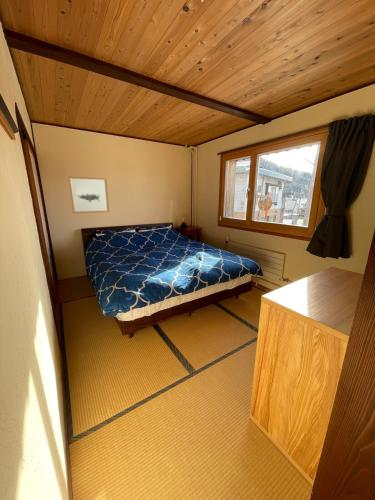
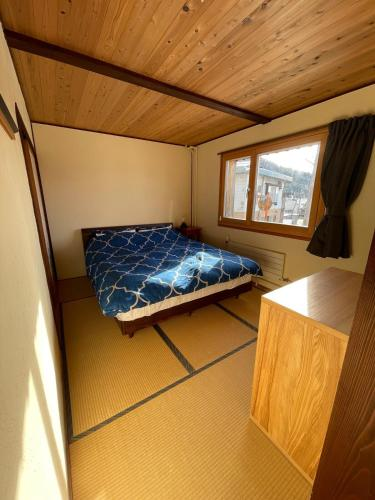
- wall art (89, 195)
